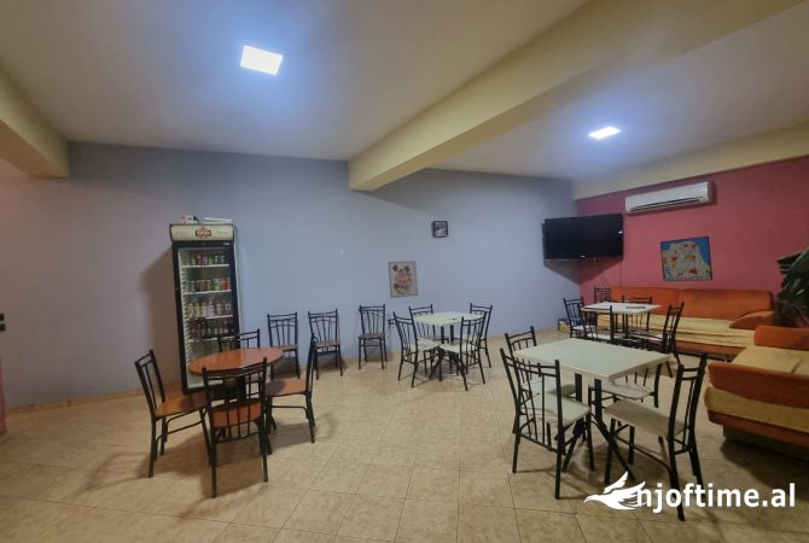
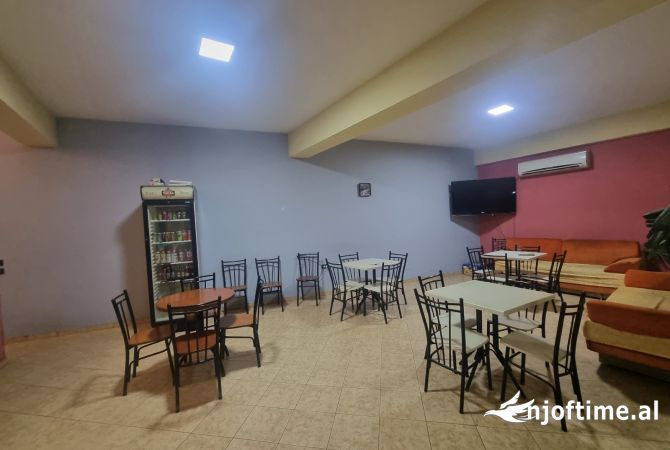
- wall art (685, 259)
- wall art (402, 279)
